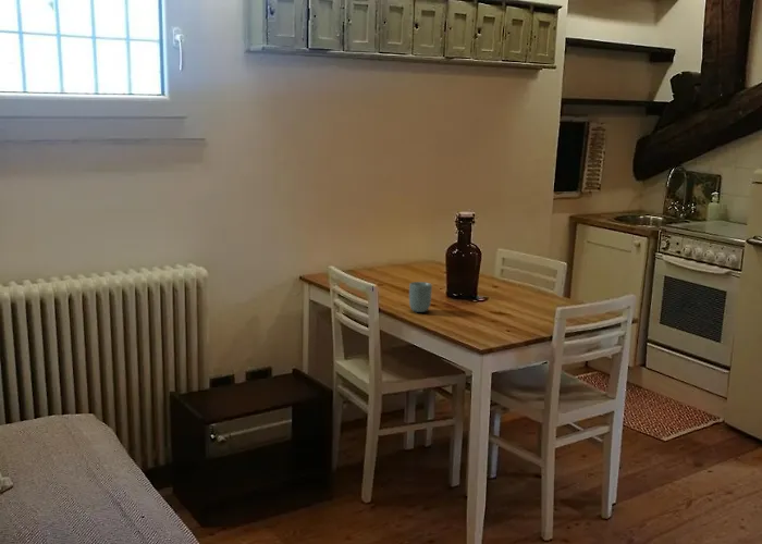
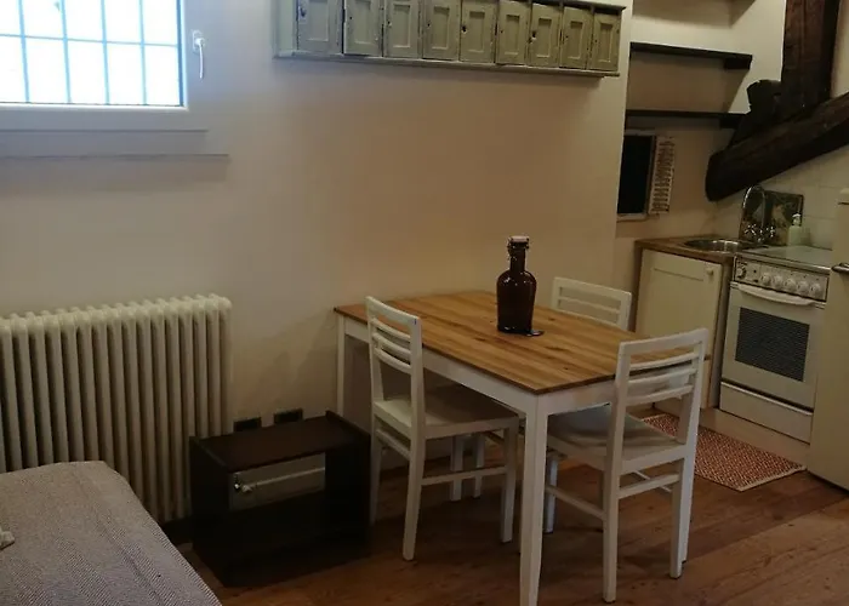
- cup (420, 297)
